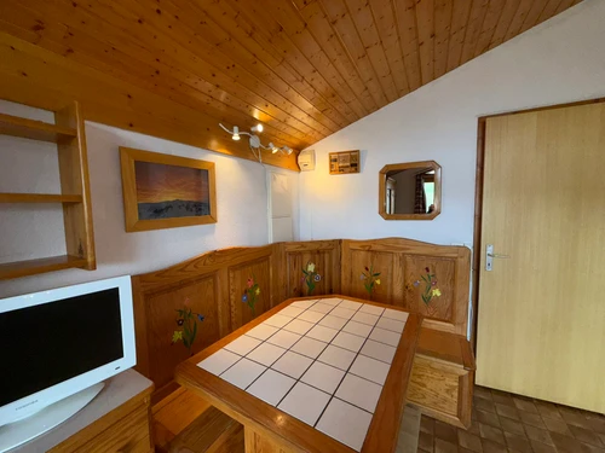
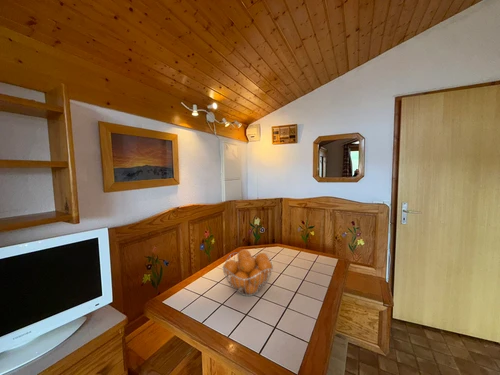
+ fruit basket (248, 271)
